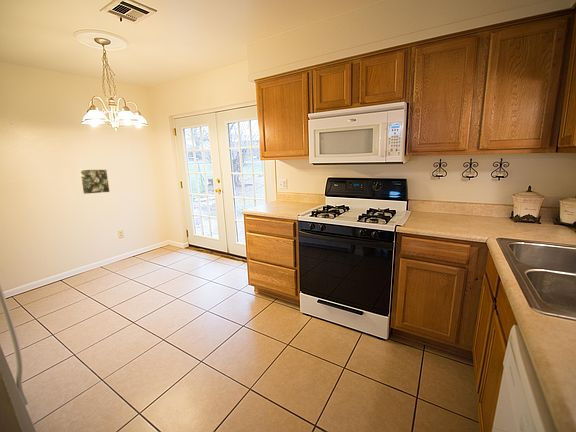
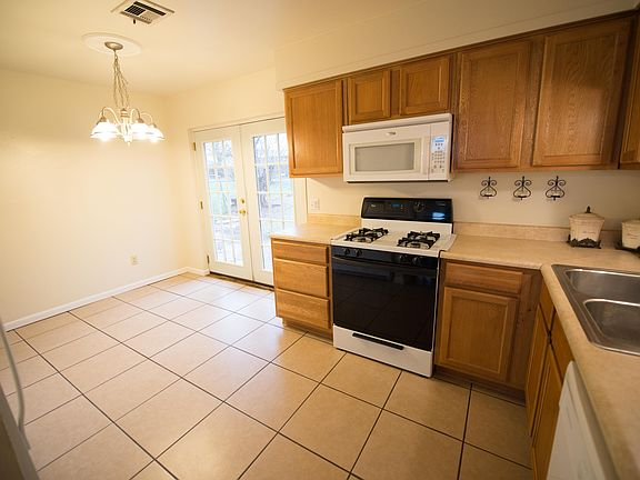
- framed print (94, 181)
